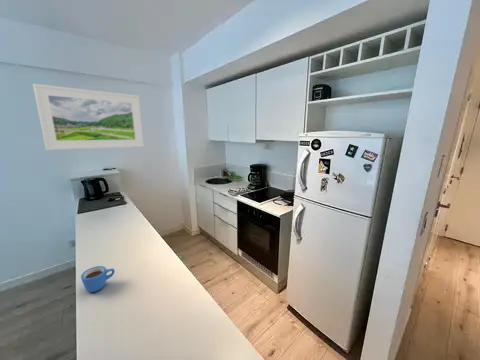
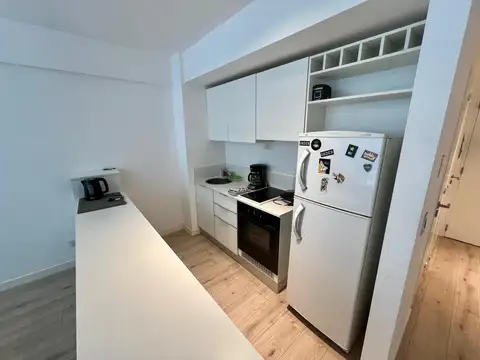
- mug (99, 278)
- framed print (96, 120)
